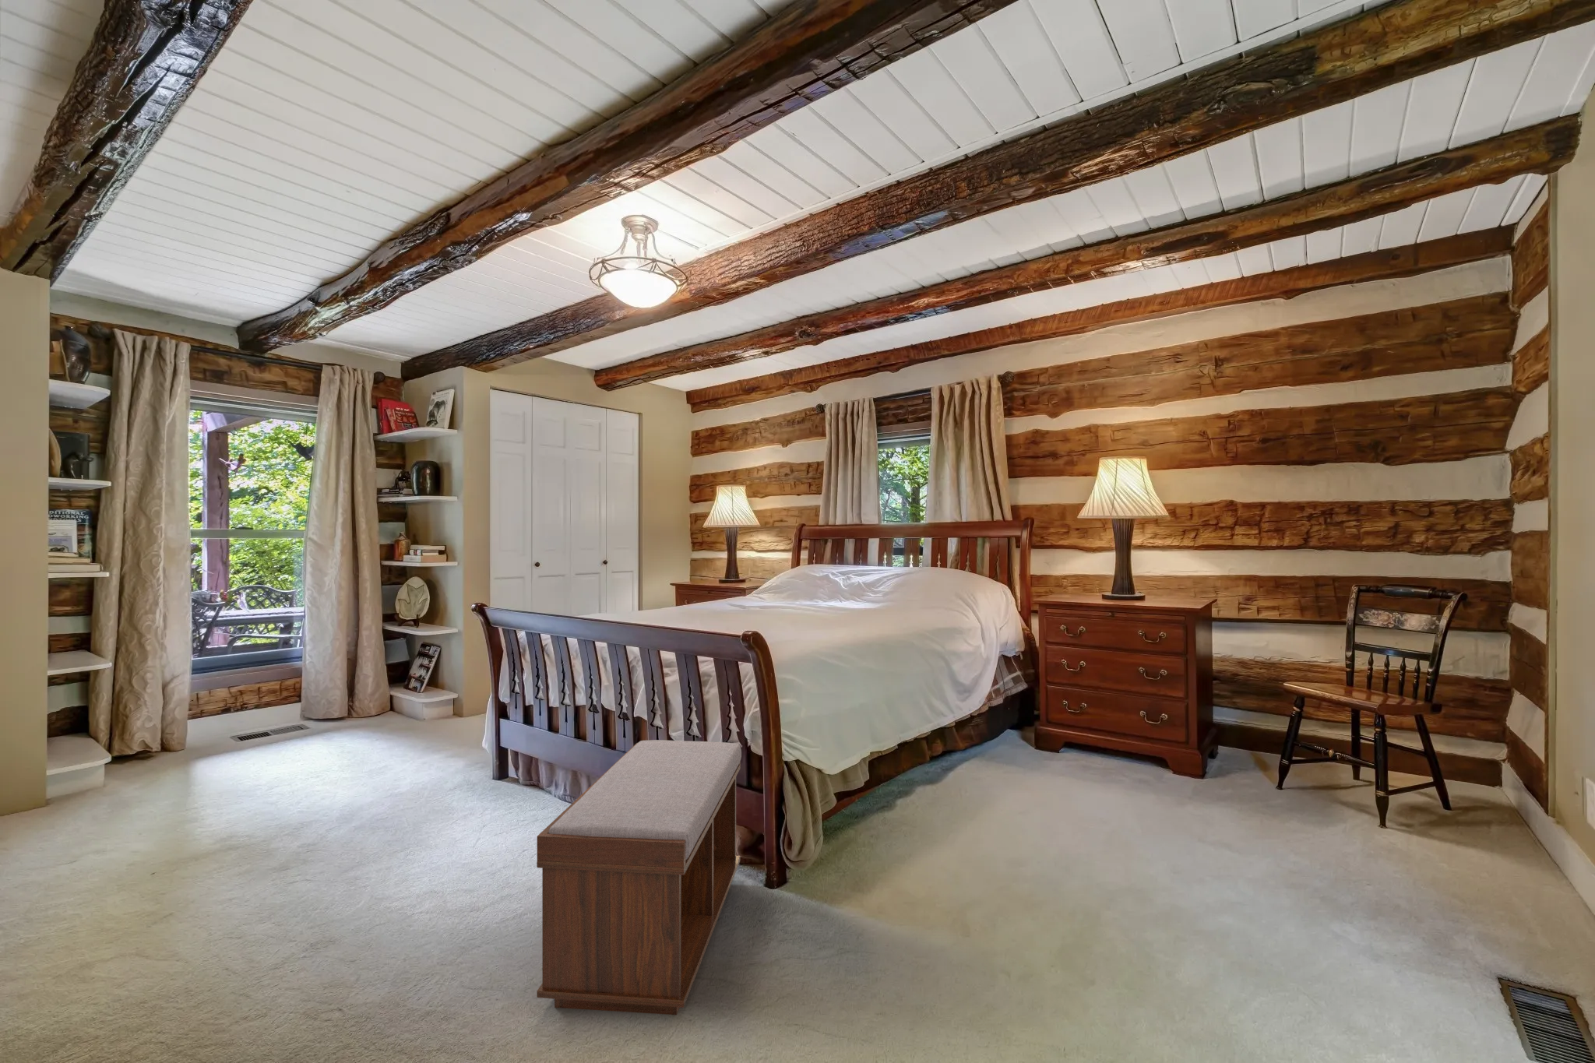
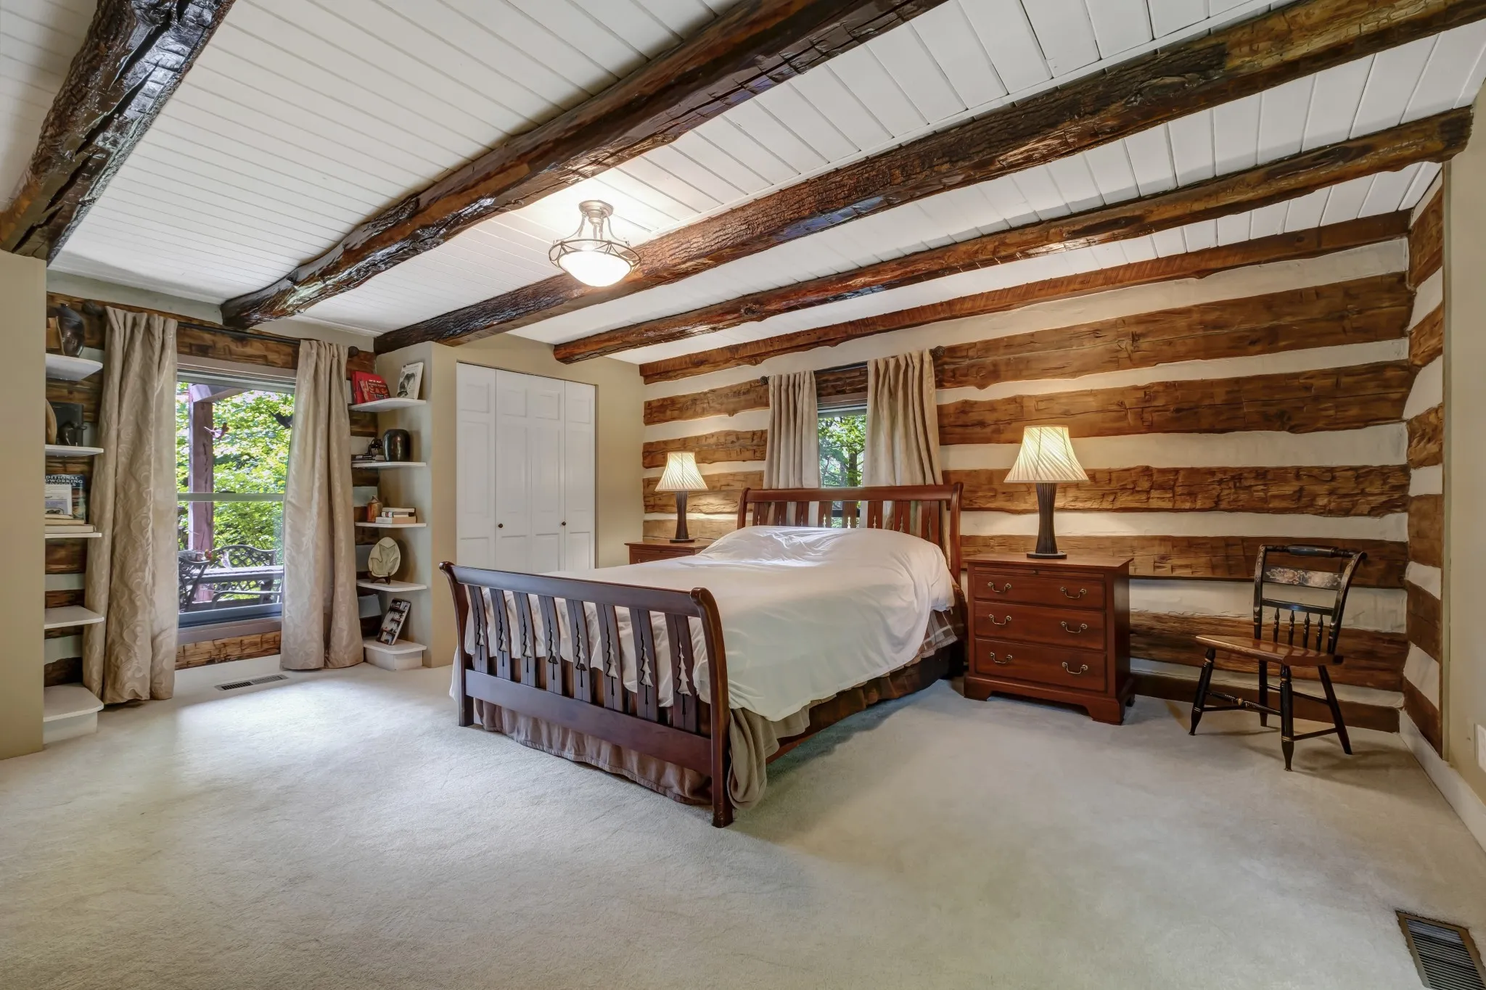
- bench (657, 854)
